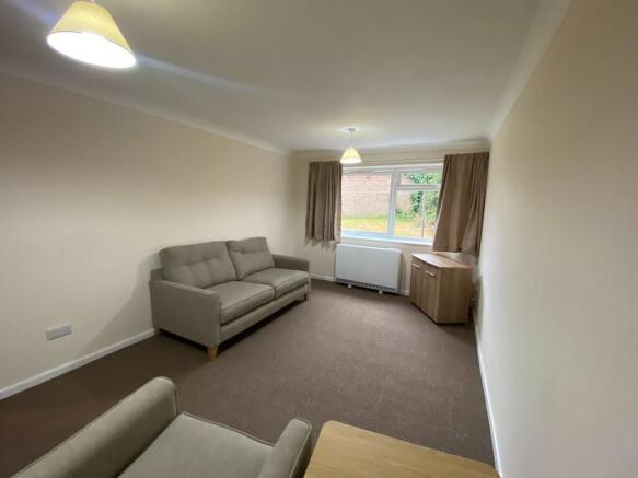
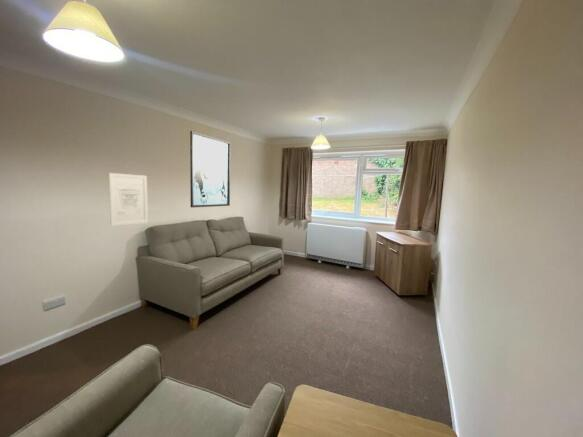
+ wall art (129, 199)
+ wall art (212, 172)
